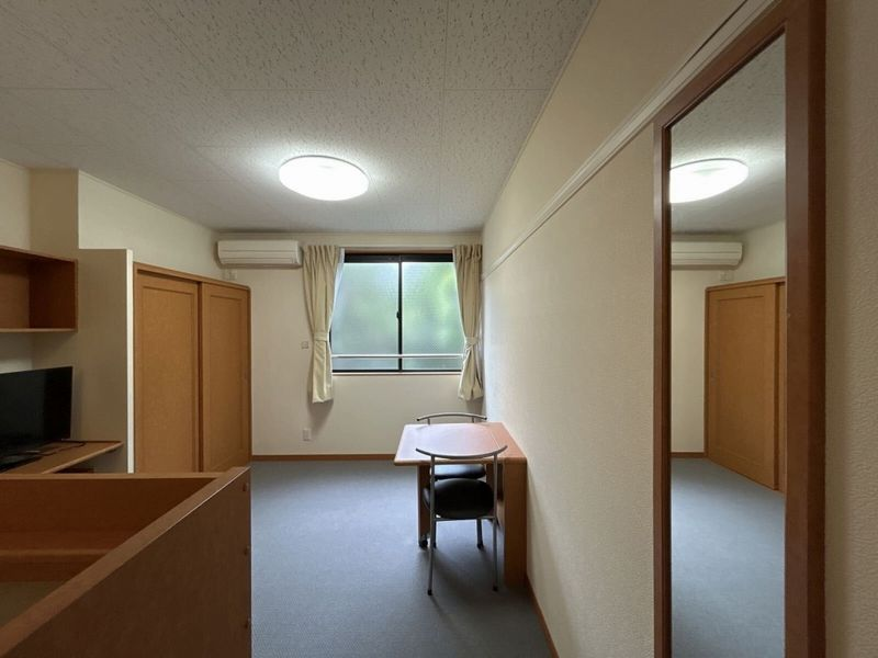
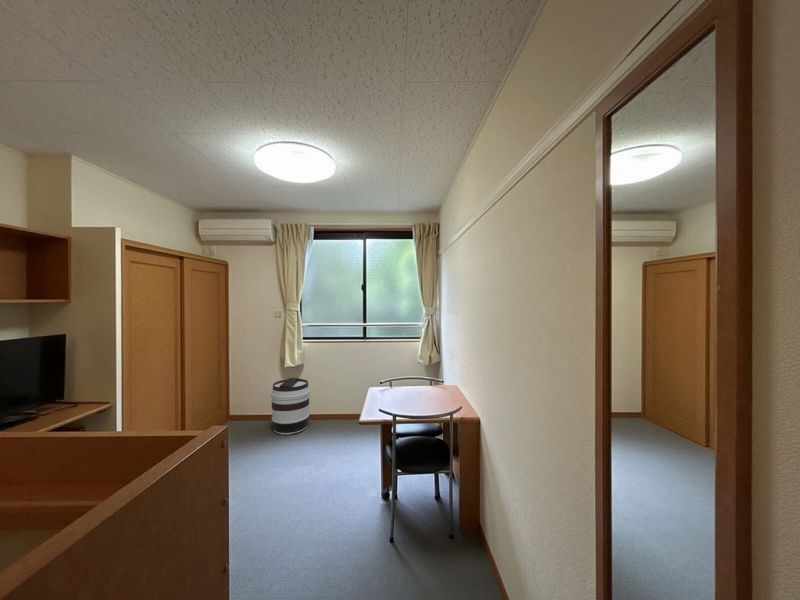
+ barrel (290, 405)
